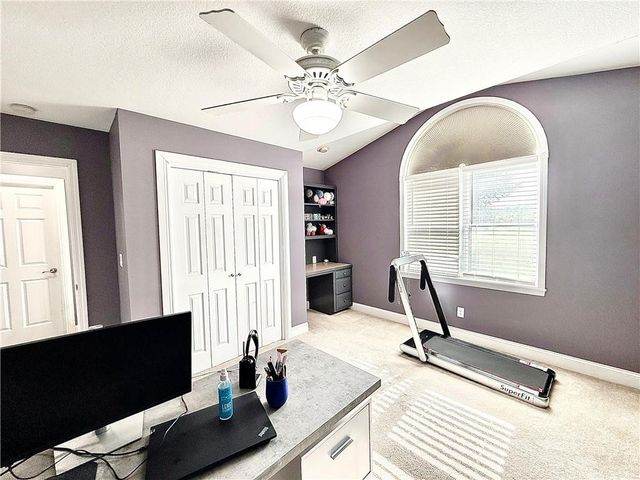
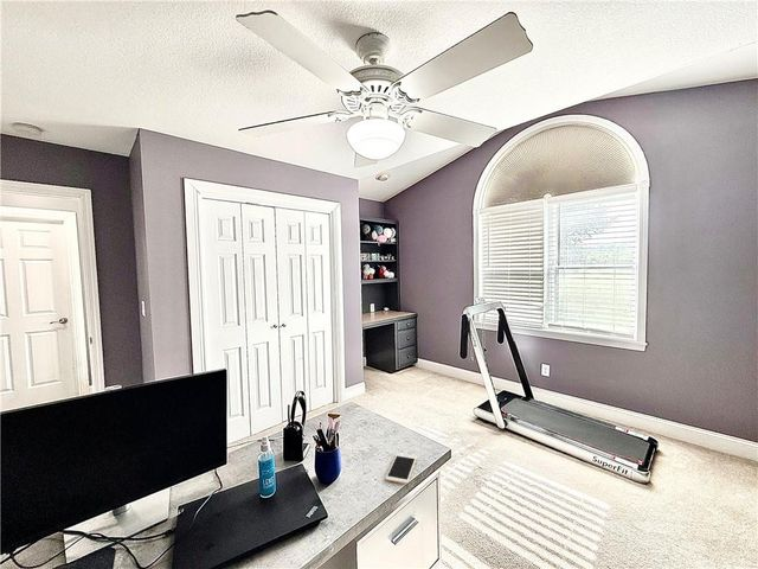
+ cell phone (402, 467)
